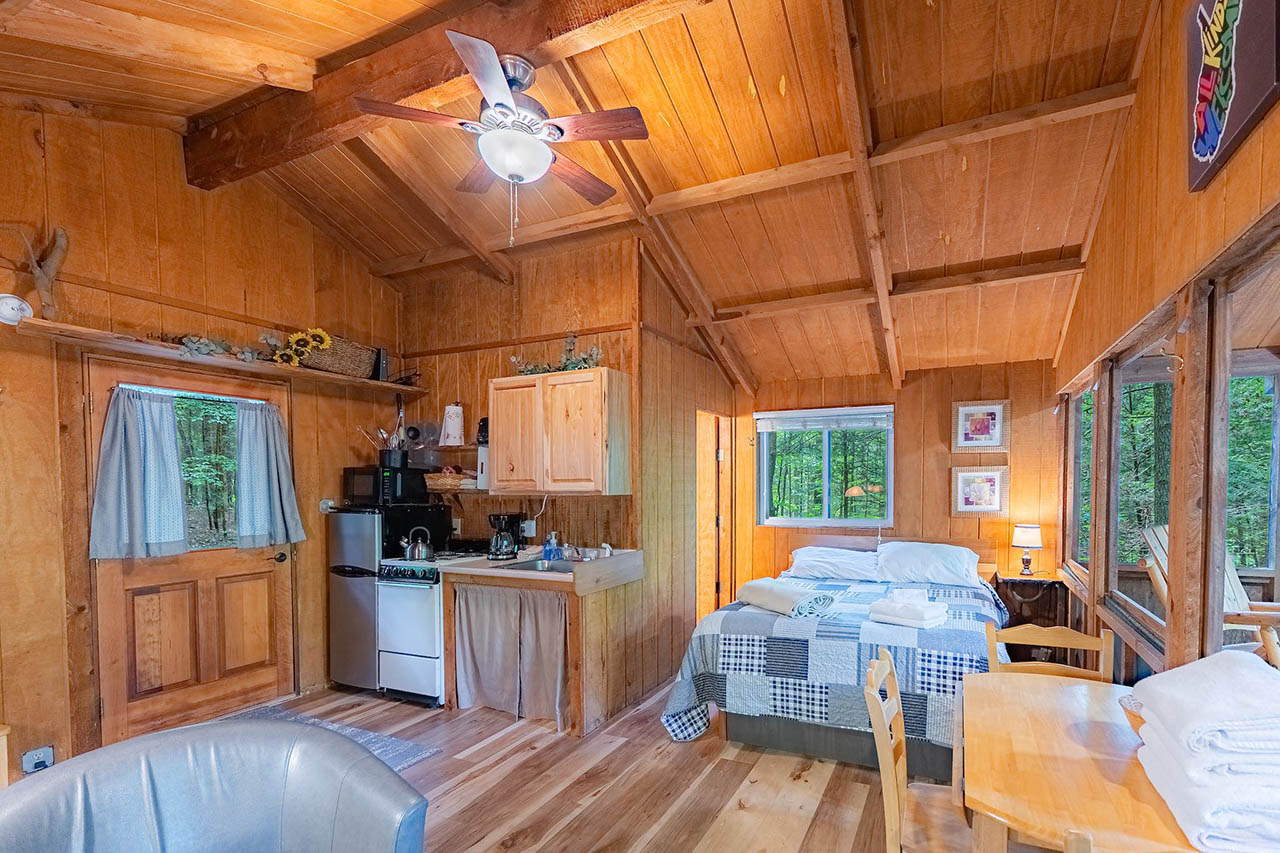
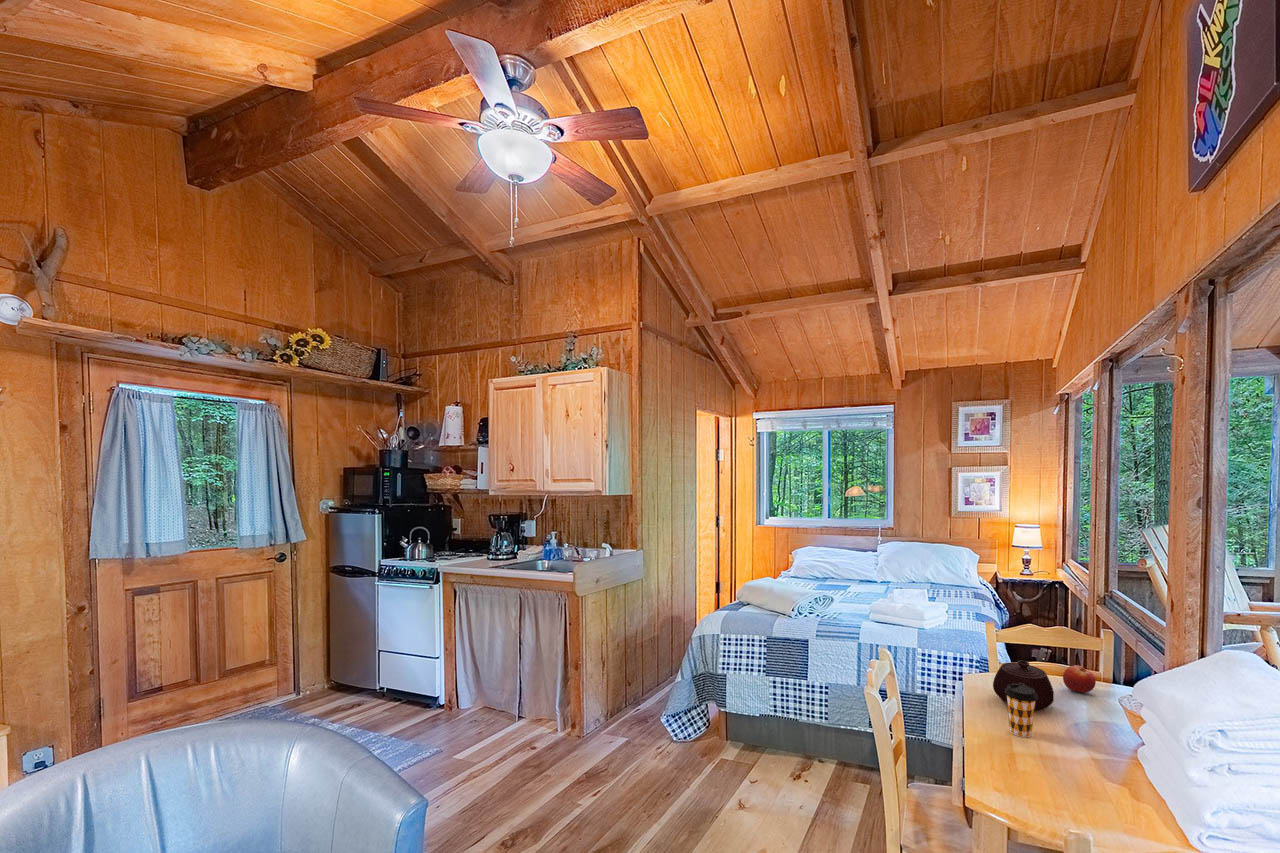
+ coffee cup (1020, 710)
+ fruit (1078, 678)
+ teapot (1022, 683)
